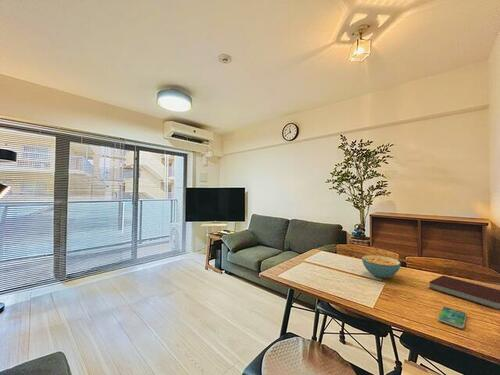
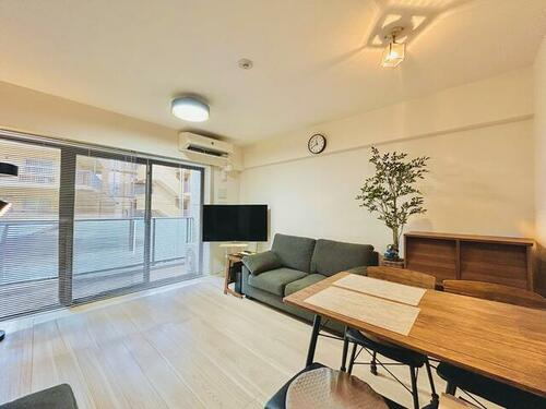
- cereal bowl (380, 268)
- smartphone (452, 316)
- notebook (467, 290)
